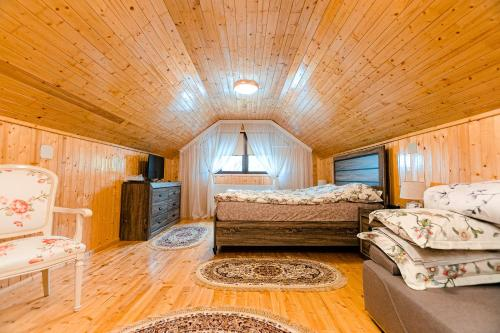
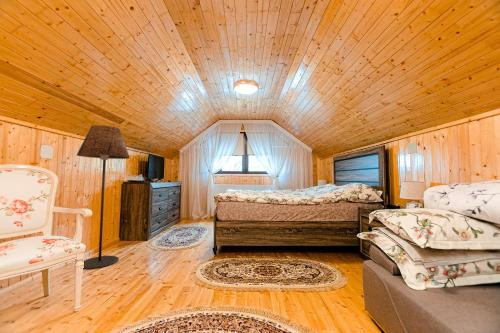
+ floor lamp (102, 194)
